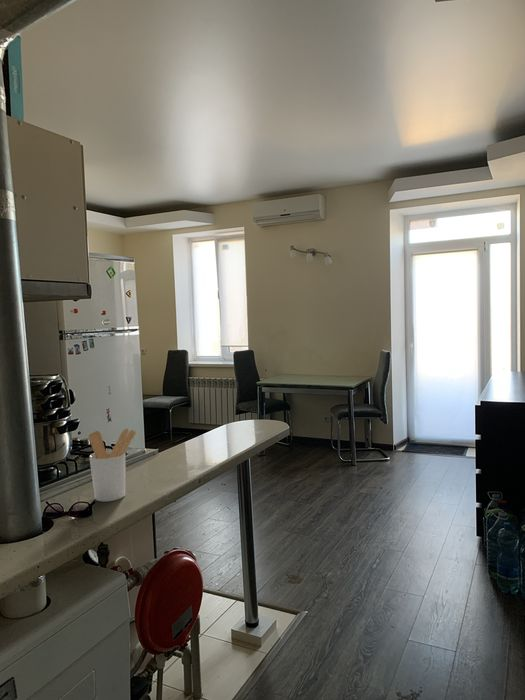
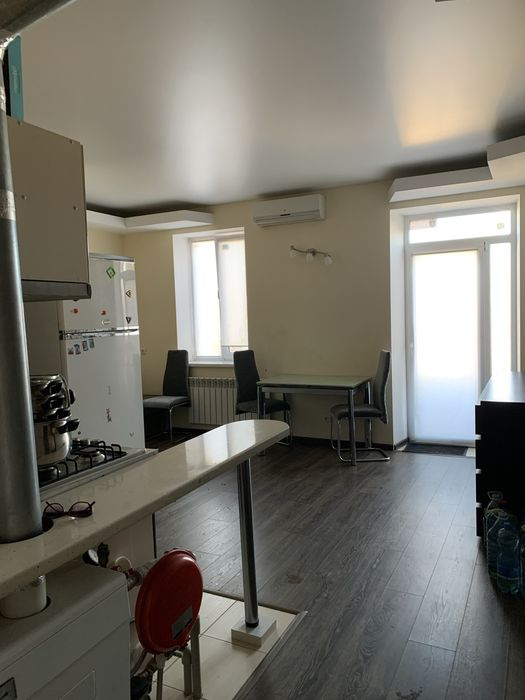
- utensil holder (115, 462)
